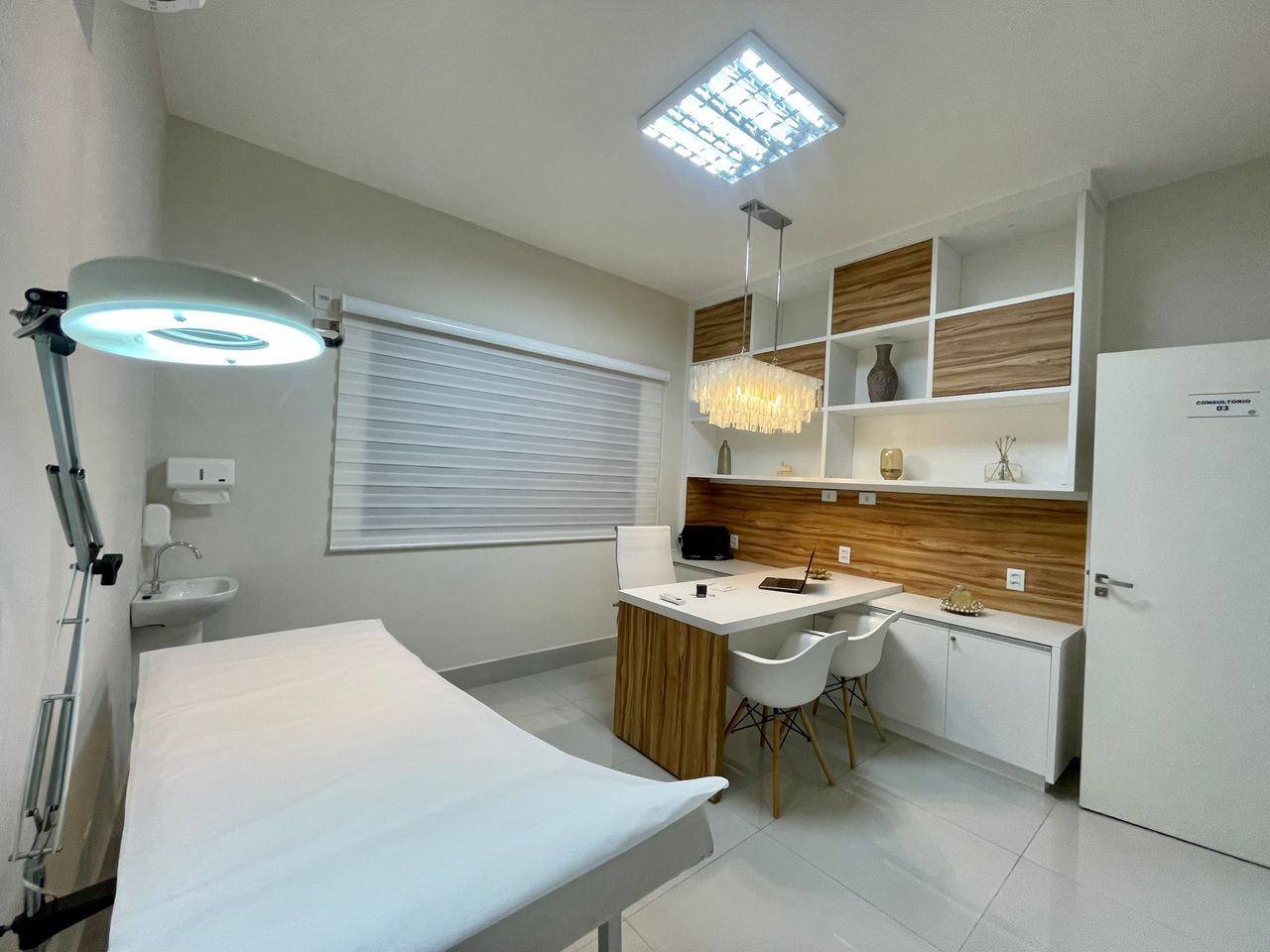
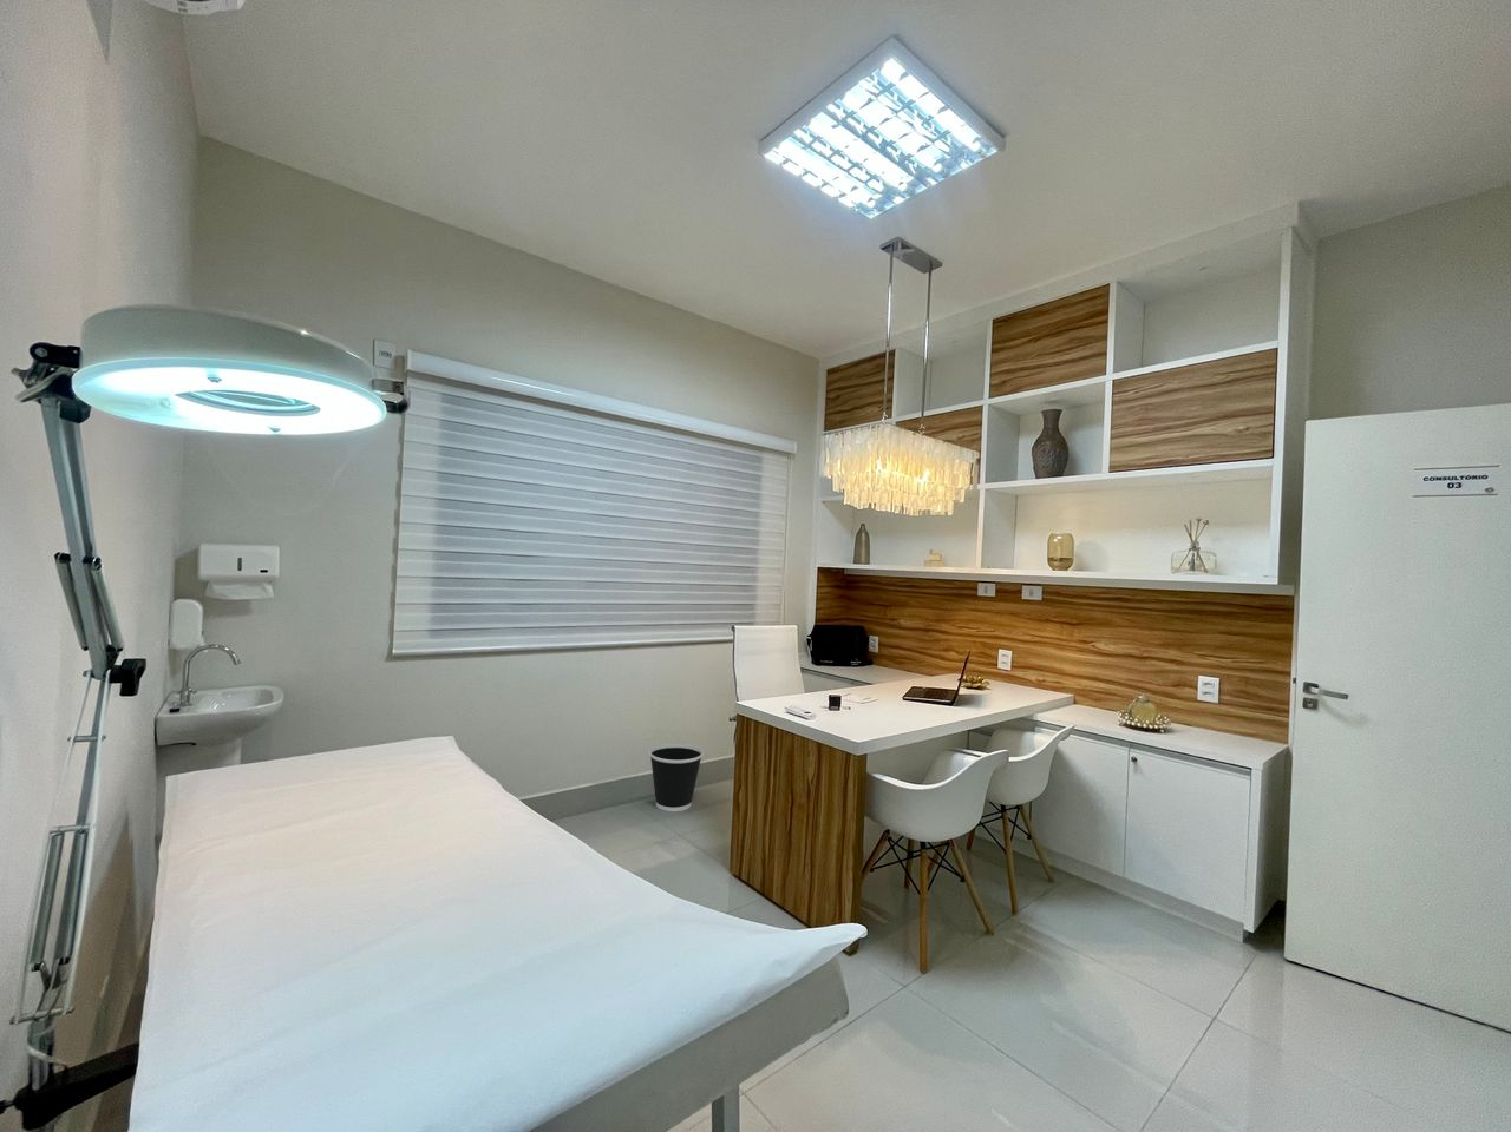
+ wastebasket (675, 778)
